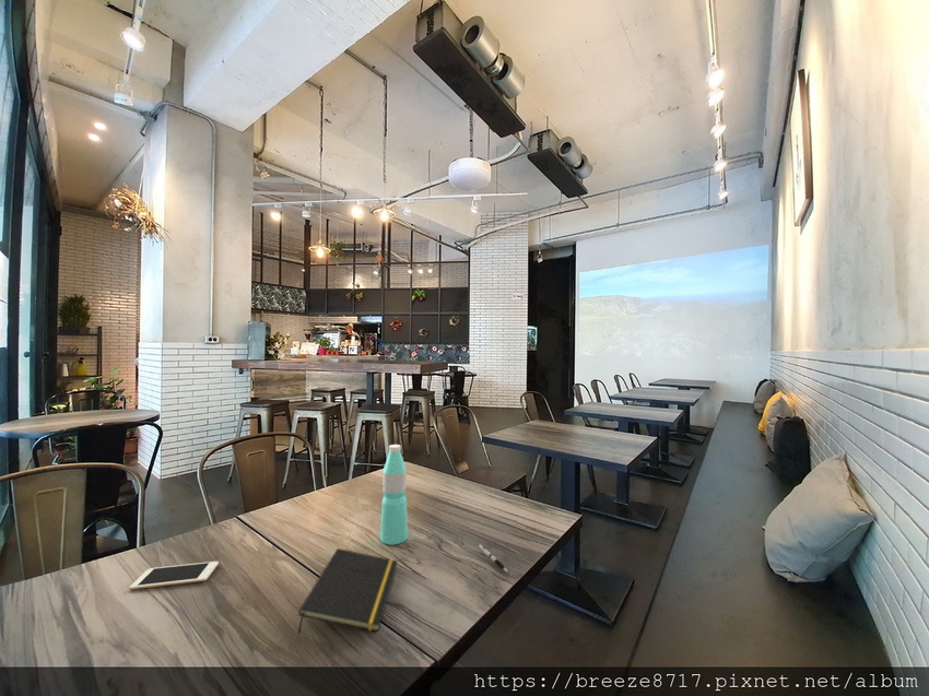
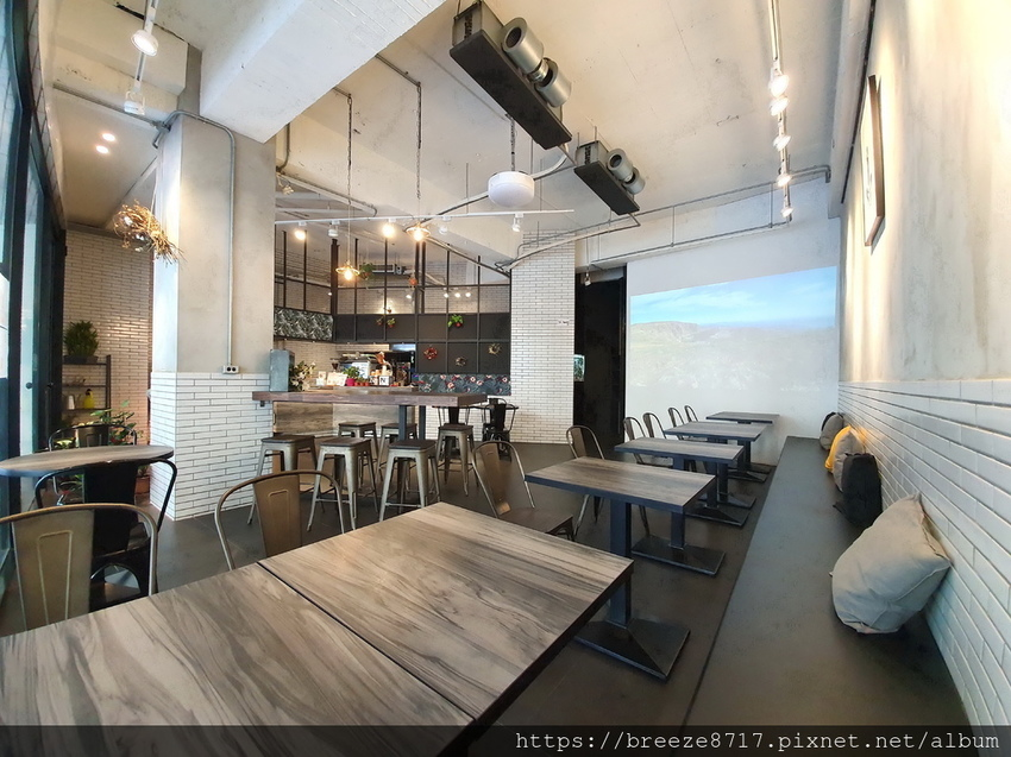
- notepad (354, 583)
- cell phone (176, 574)
- water bottle (393, 492)
- pen (493, 557)
